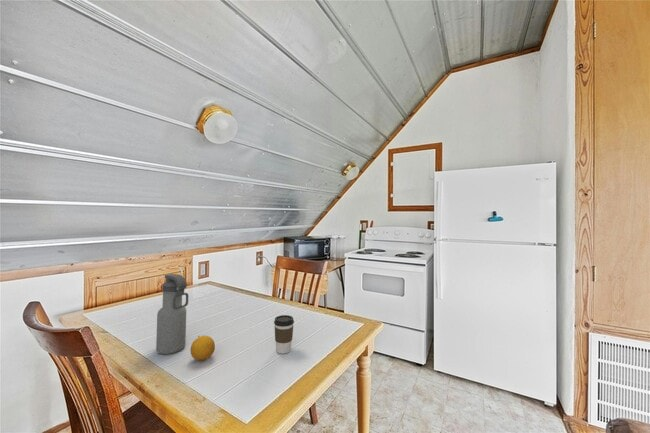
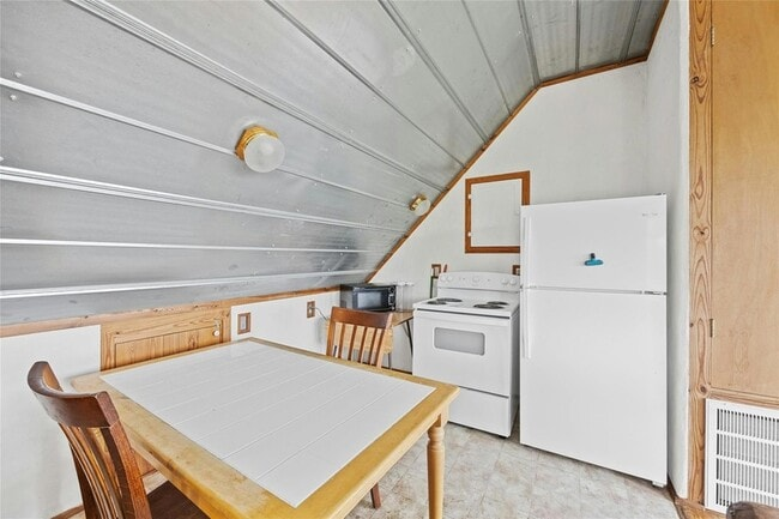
- coffee cup (283, 334)
- fruit (202, 347)
- water bottle (172, 311)
